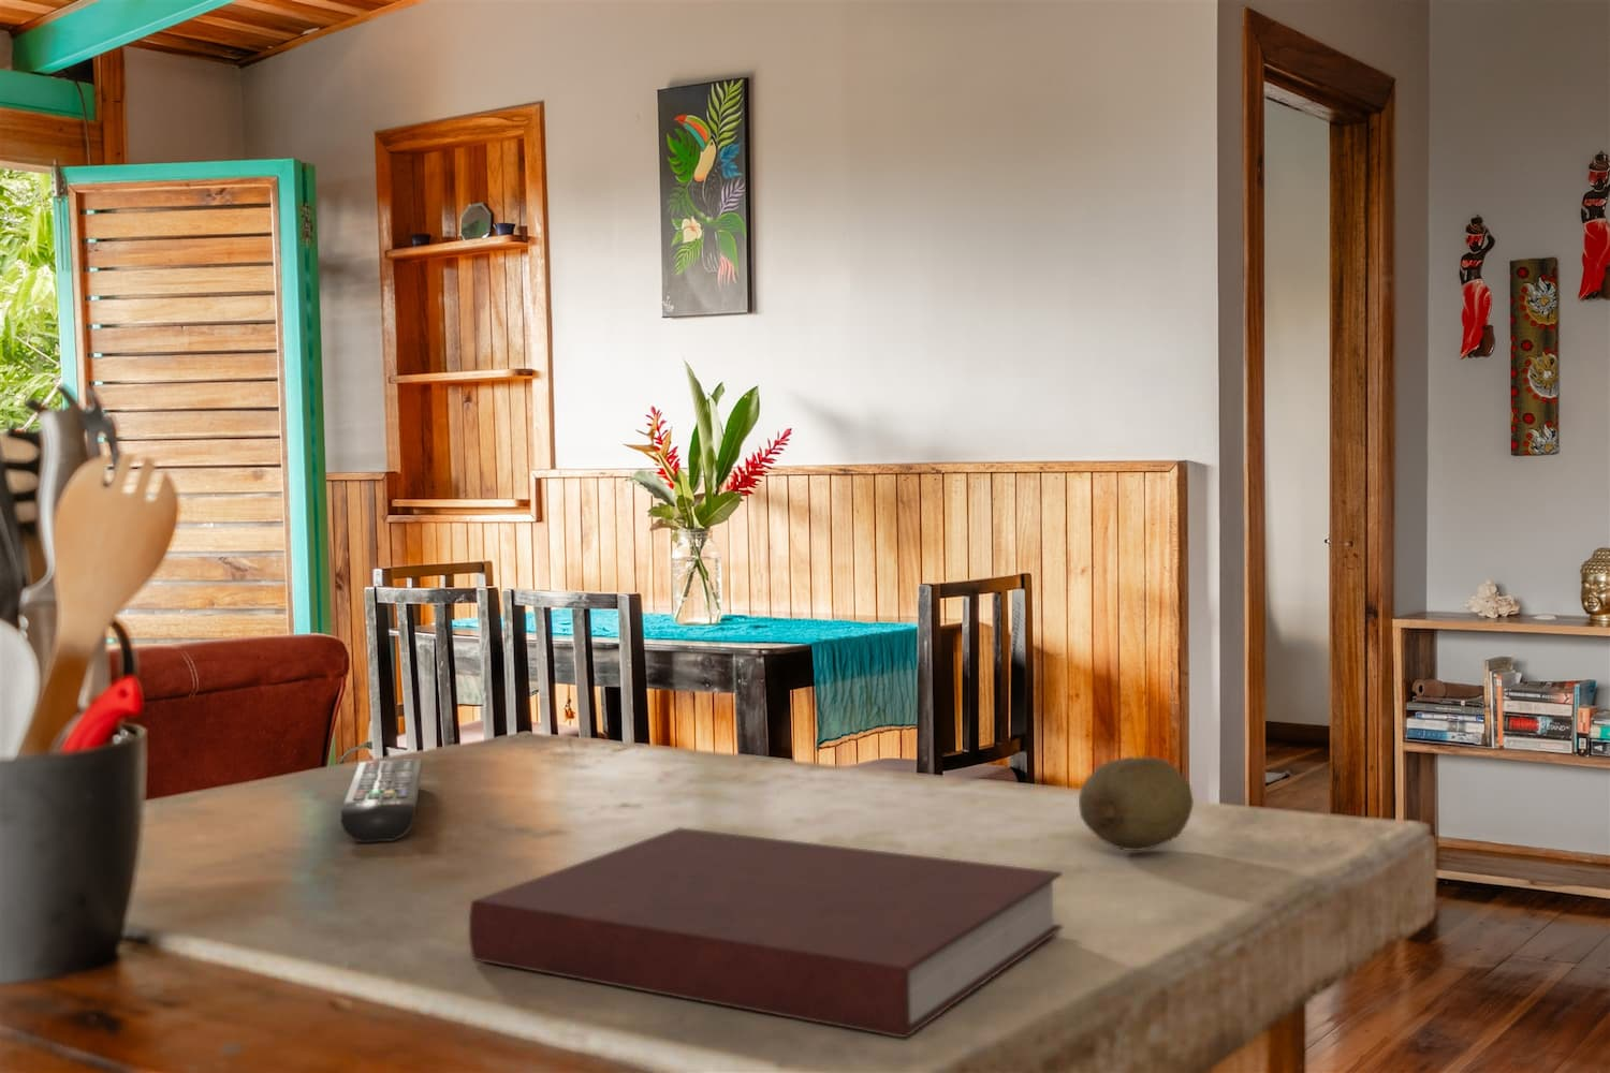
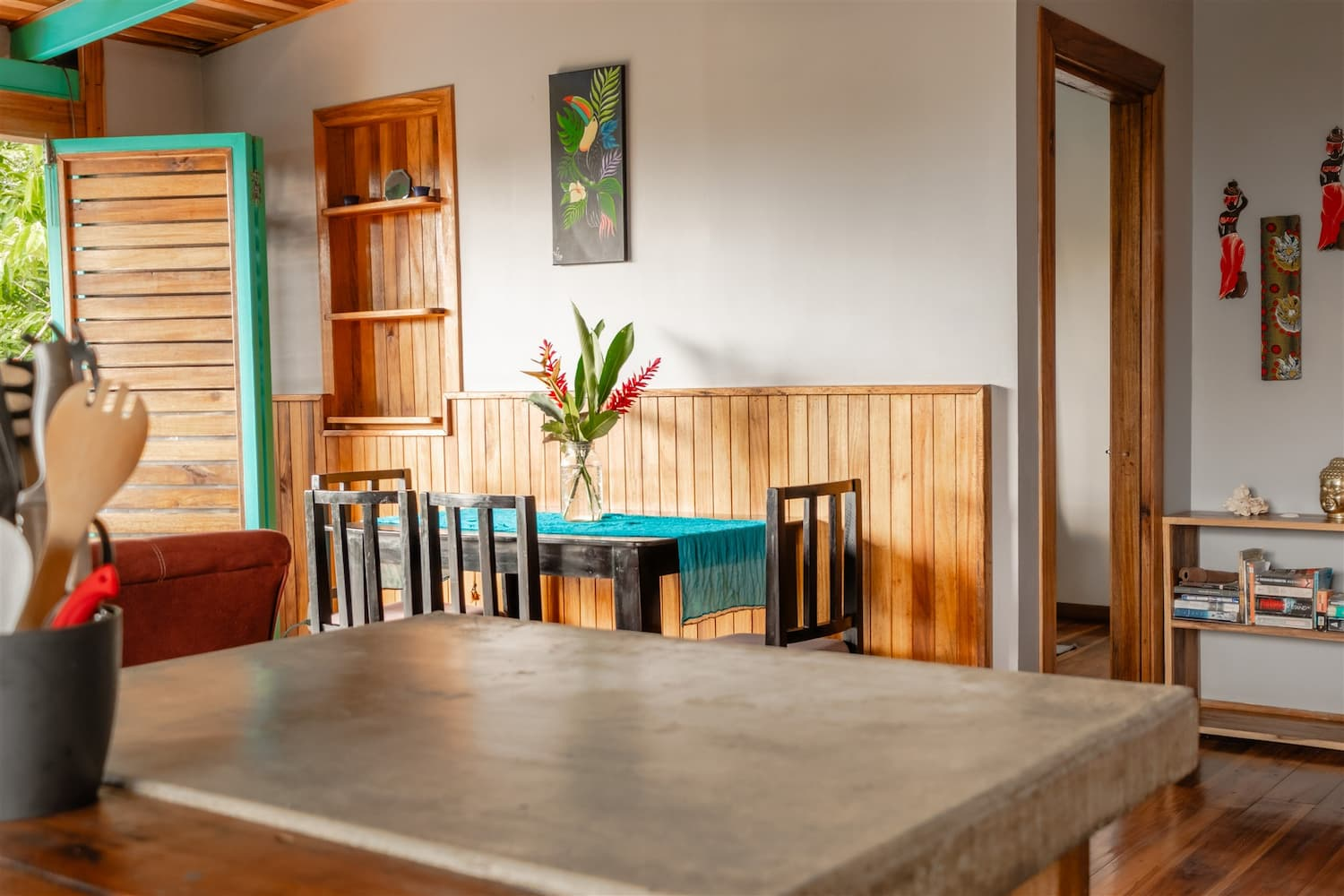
- notebook (771, 915)
- remote control (386, 794)
- fruit (1137, 802)
